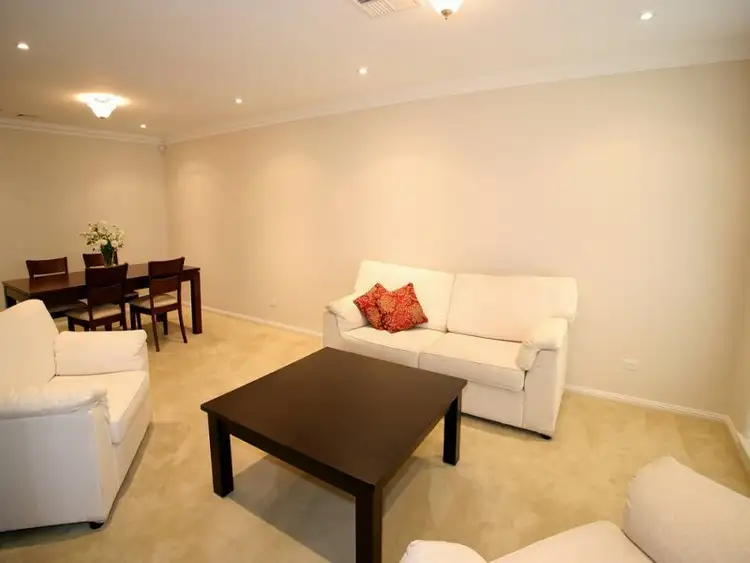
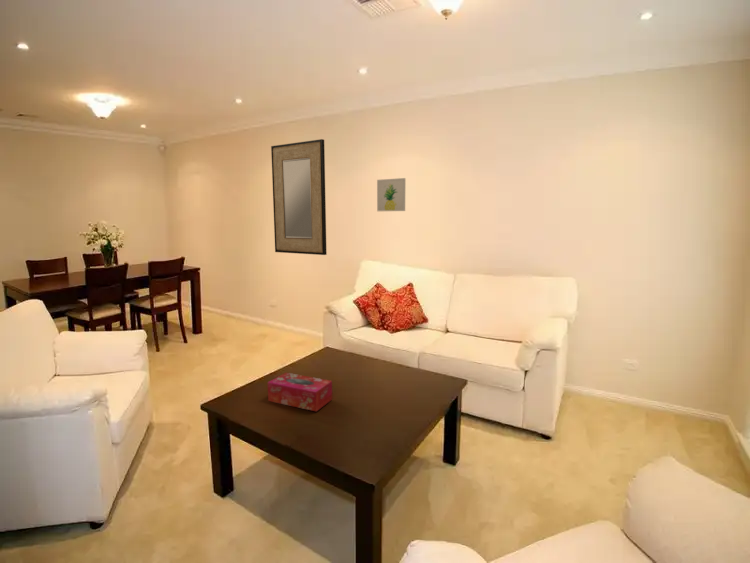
+ home mirror (298, 199)
+ tissue box (300, 390)
+ wall art (390, 195)
